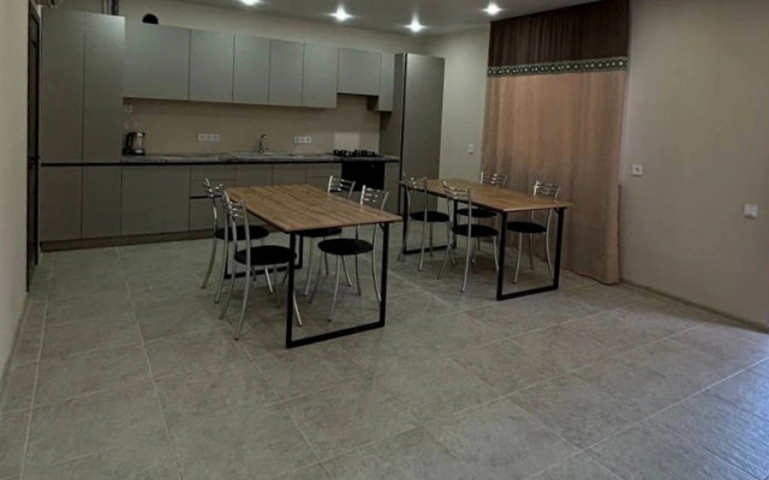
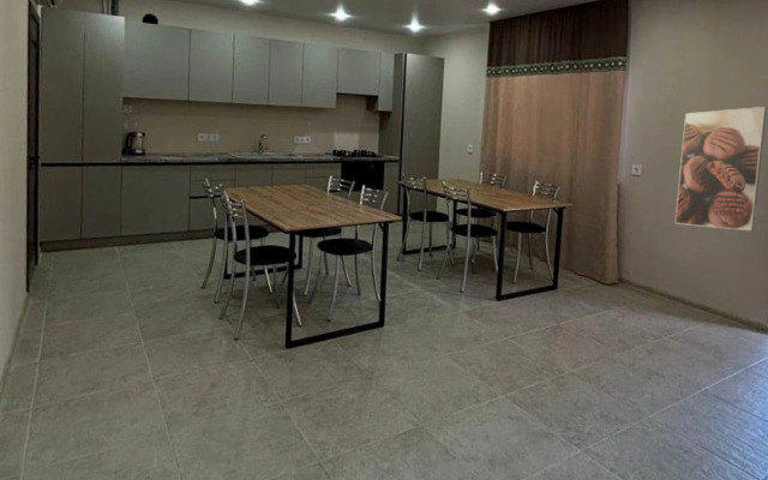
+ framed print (718, 169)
